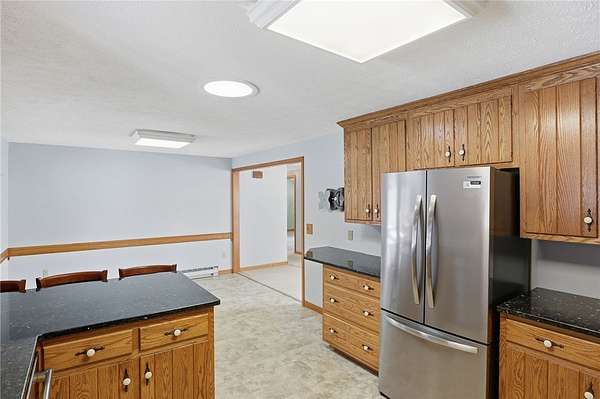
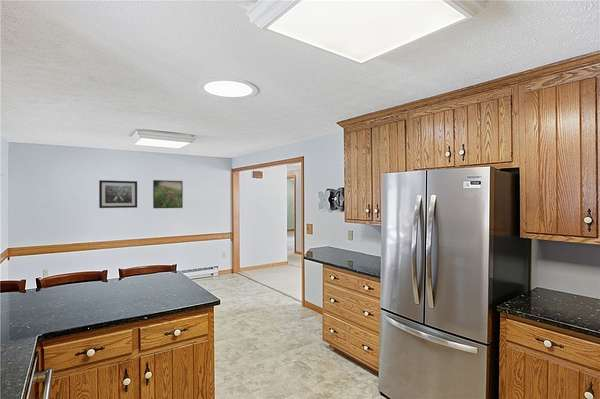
+ wall art (118, 194)
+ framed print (168, 194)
